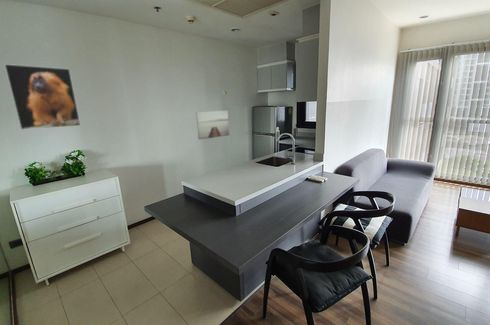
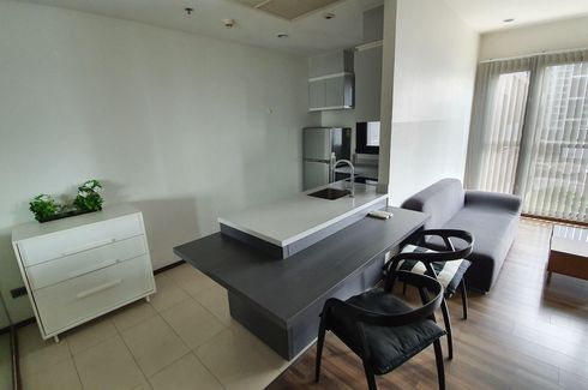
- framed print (46, 98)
- wall art (213, 124)
